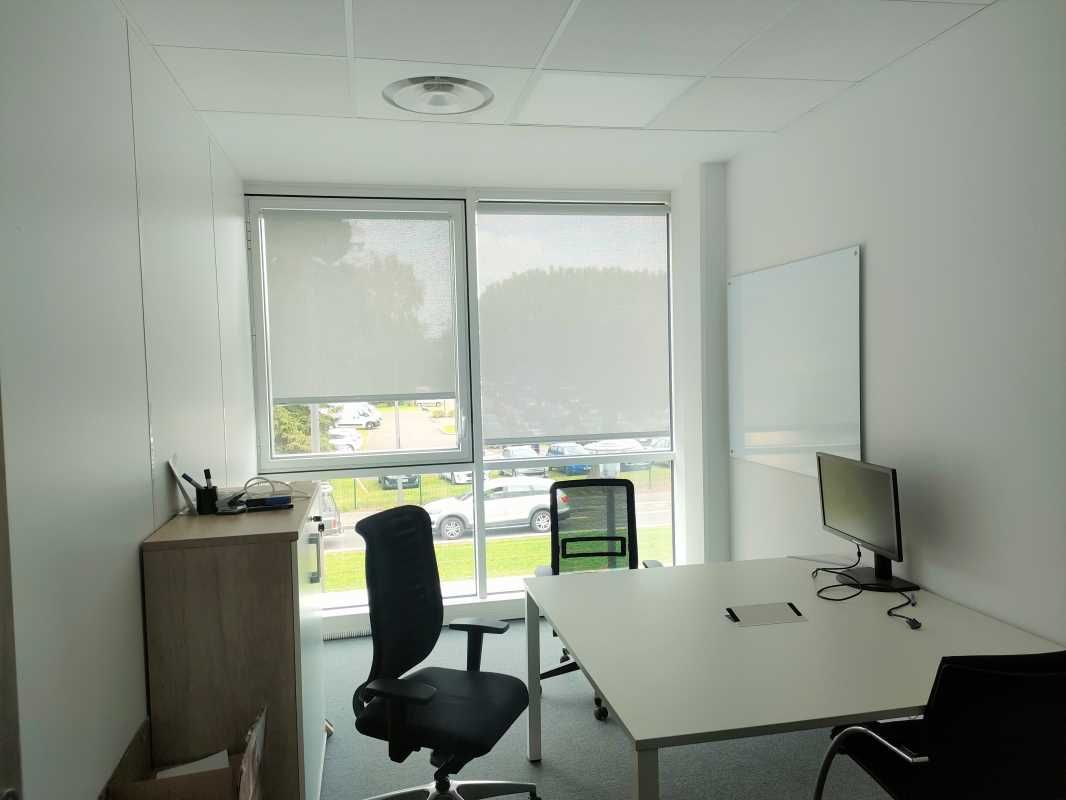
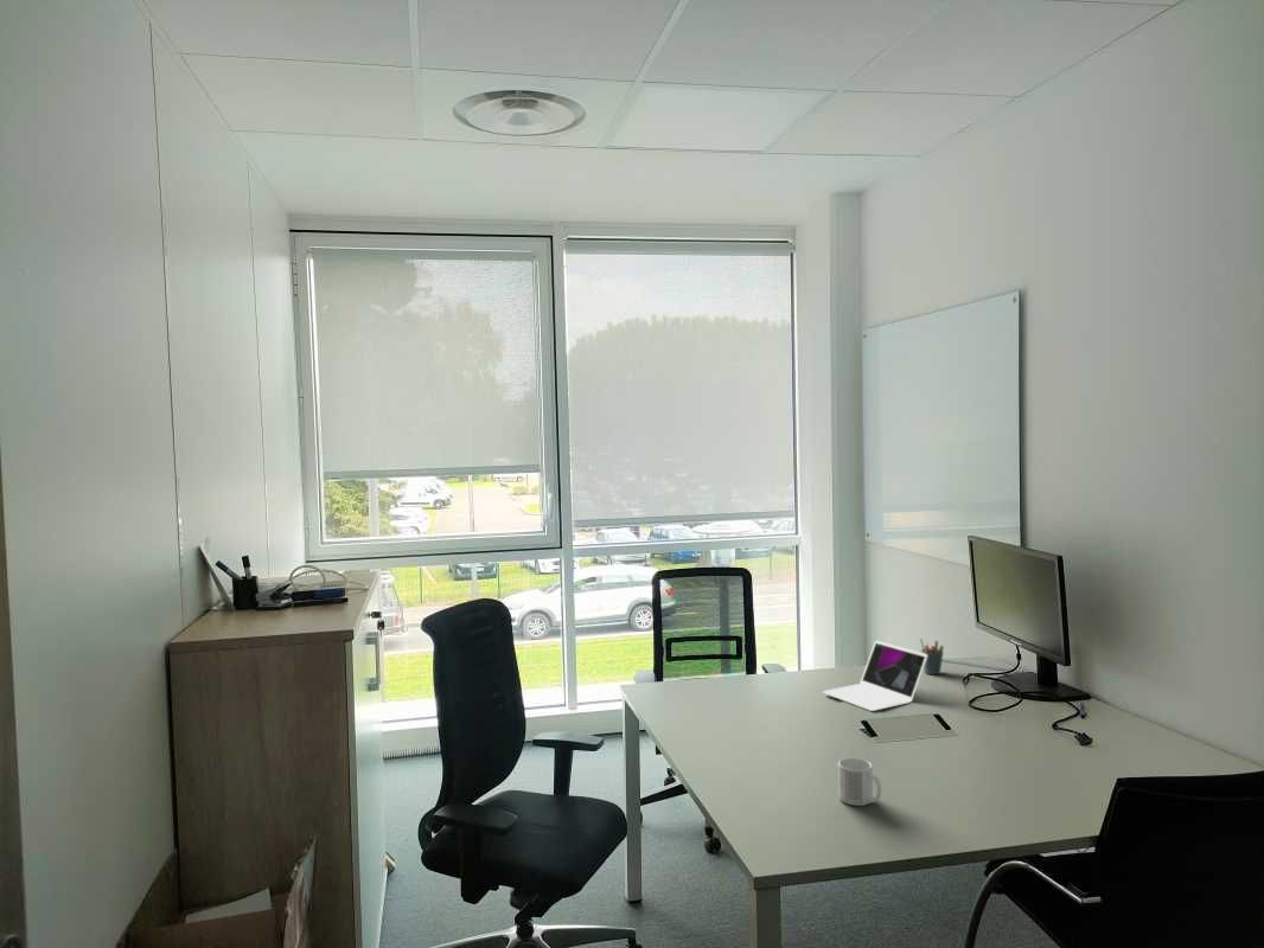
+ laptop (874, 671)
+ pen holder (932, 655)
+ mug (861, 783)
